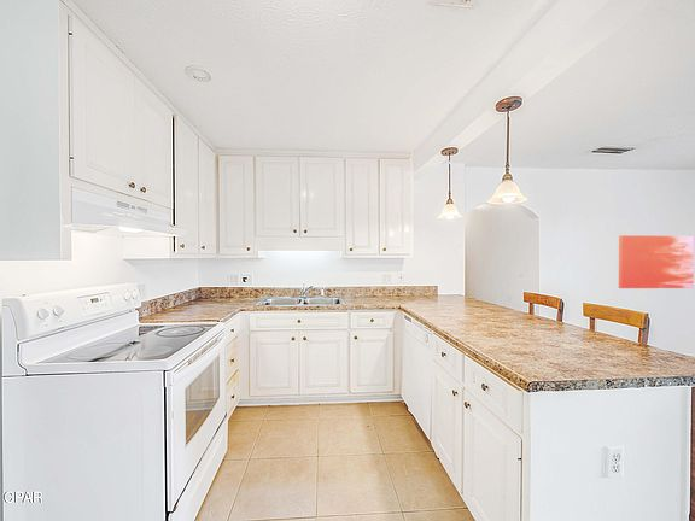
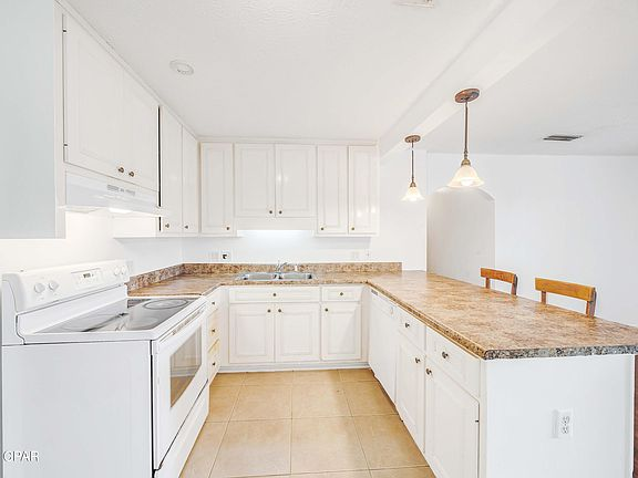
- wall art (655, 262)
